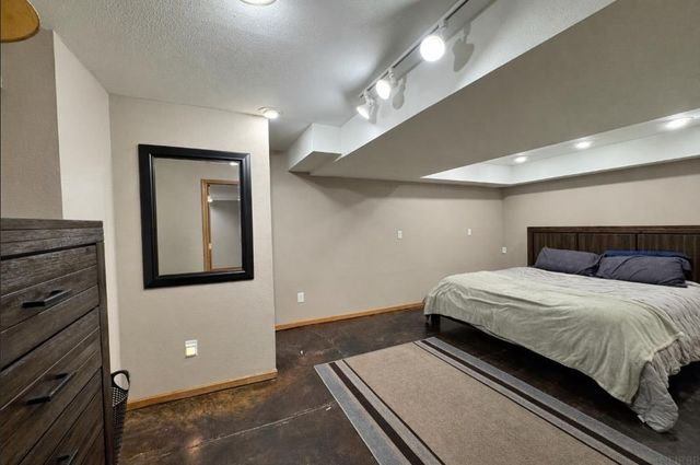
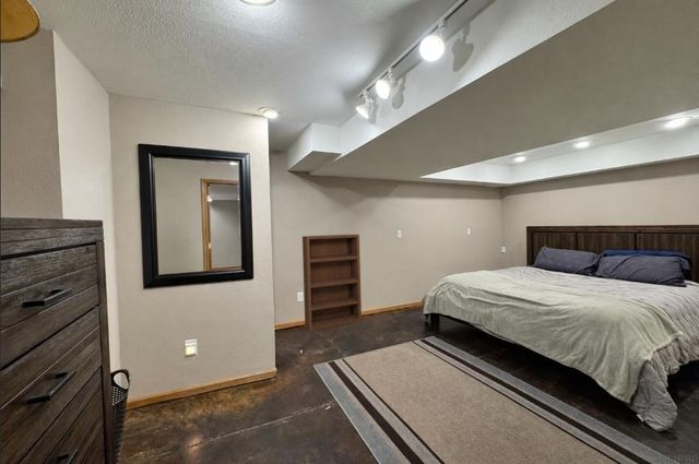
+ bookcase (332, 278)
